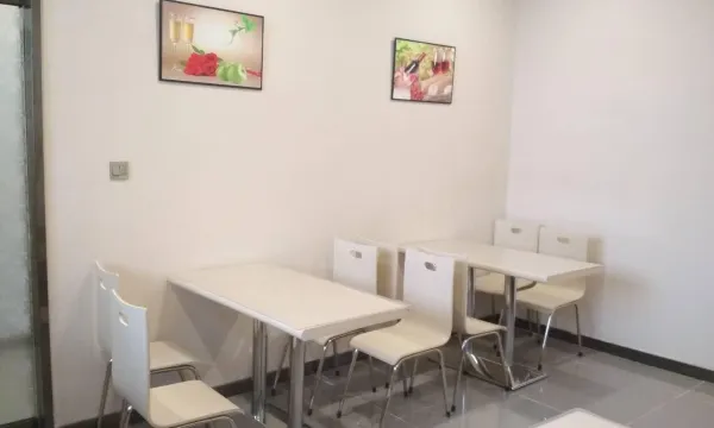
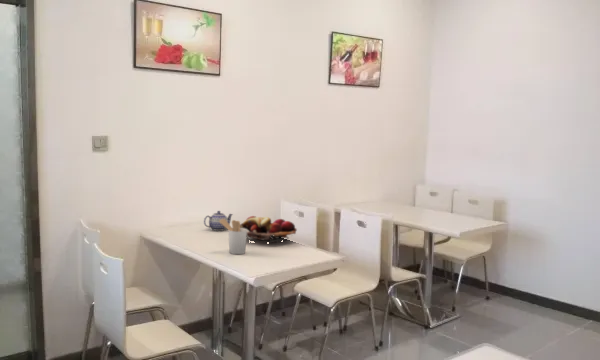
+ utensil holder (232, 235)
+ fruit basket (266, 228)
+ teapot (218, 220)
